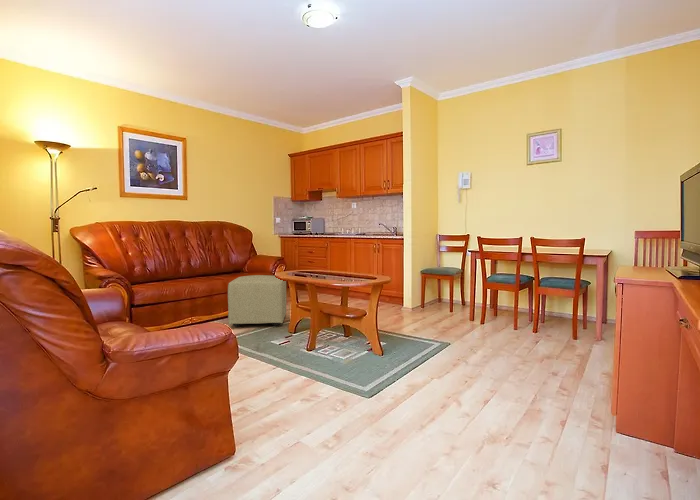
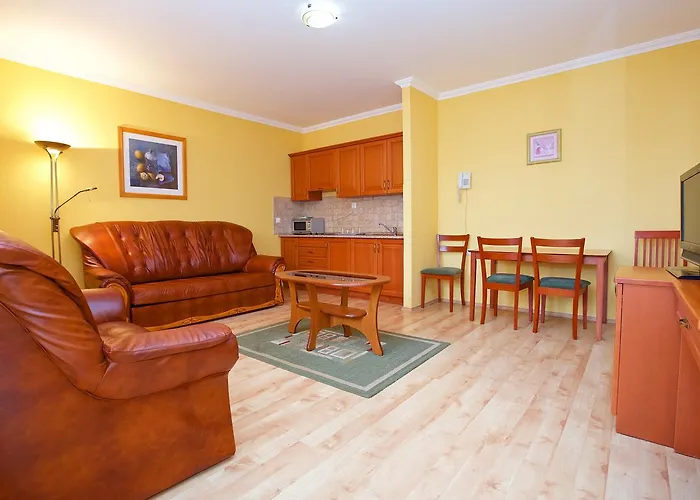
- ottoman (259, 299)
